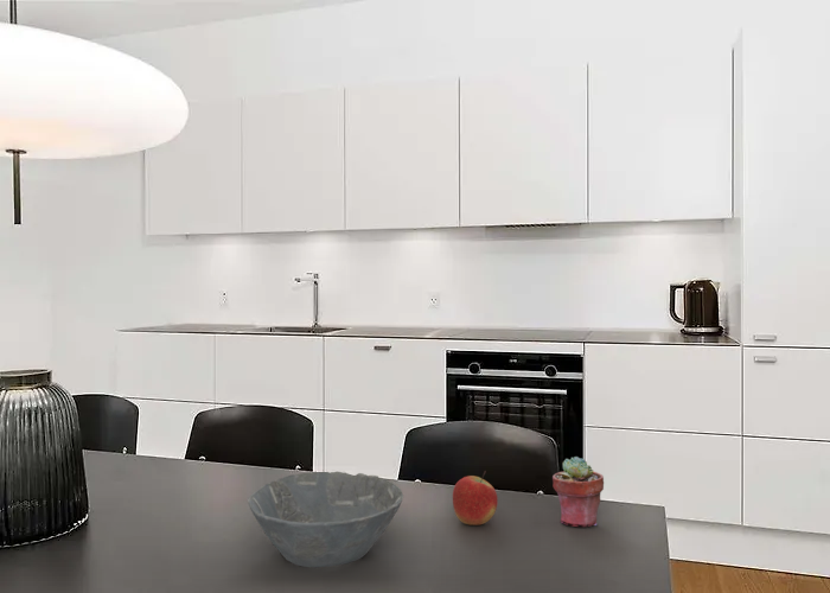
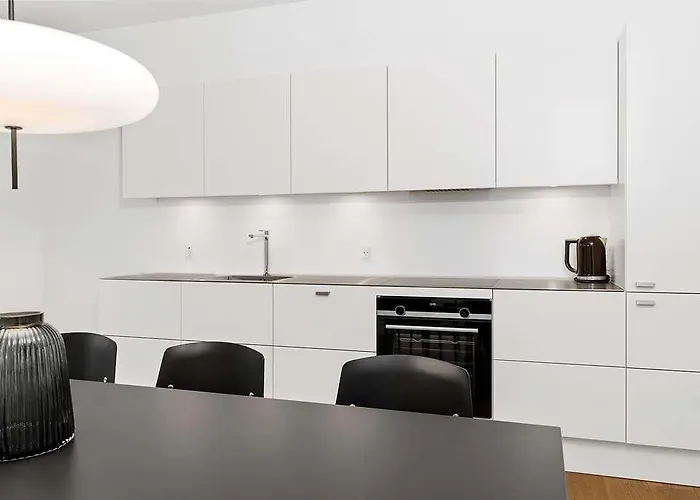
- potted succulent (577, 489)
- apple (474, 496)
- bowl (326, 521)
